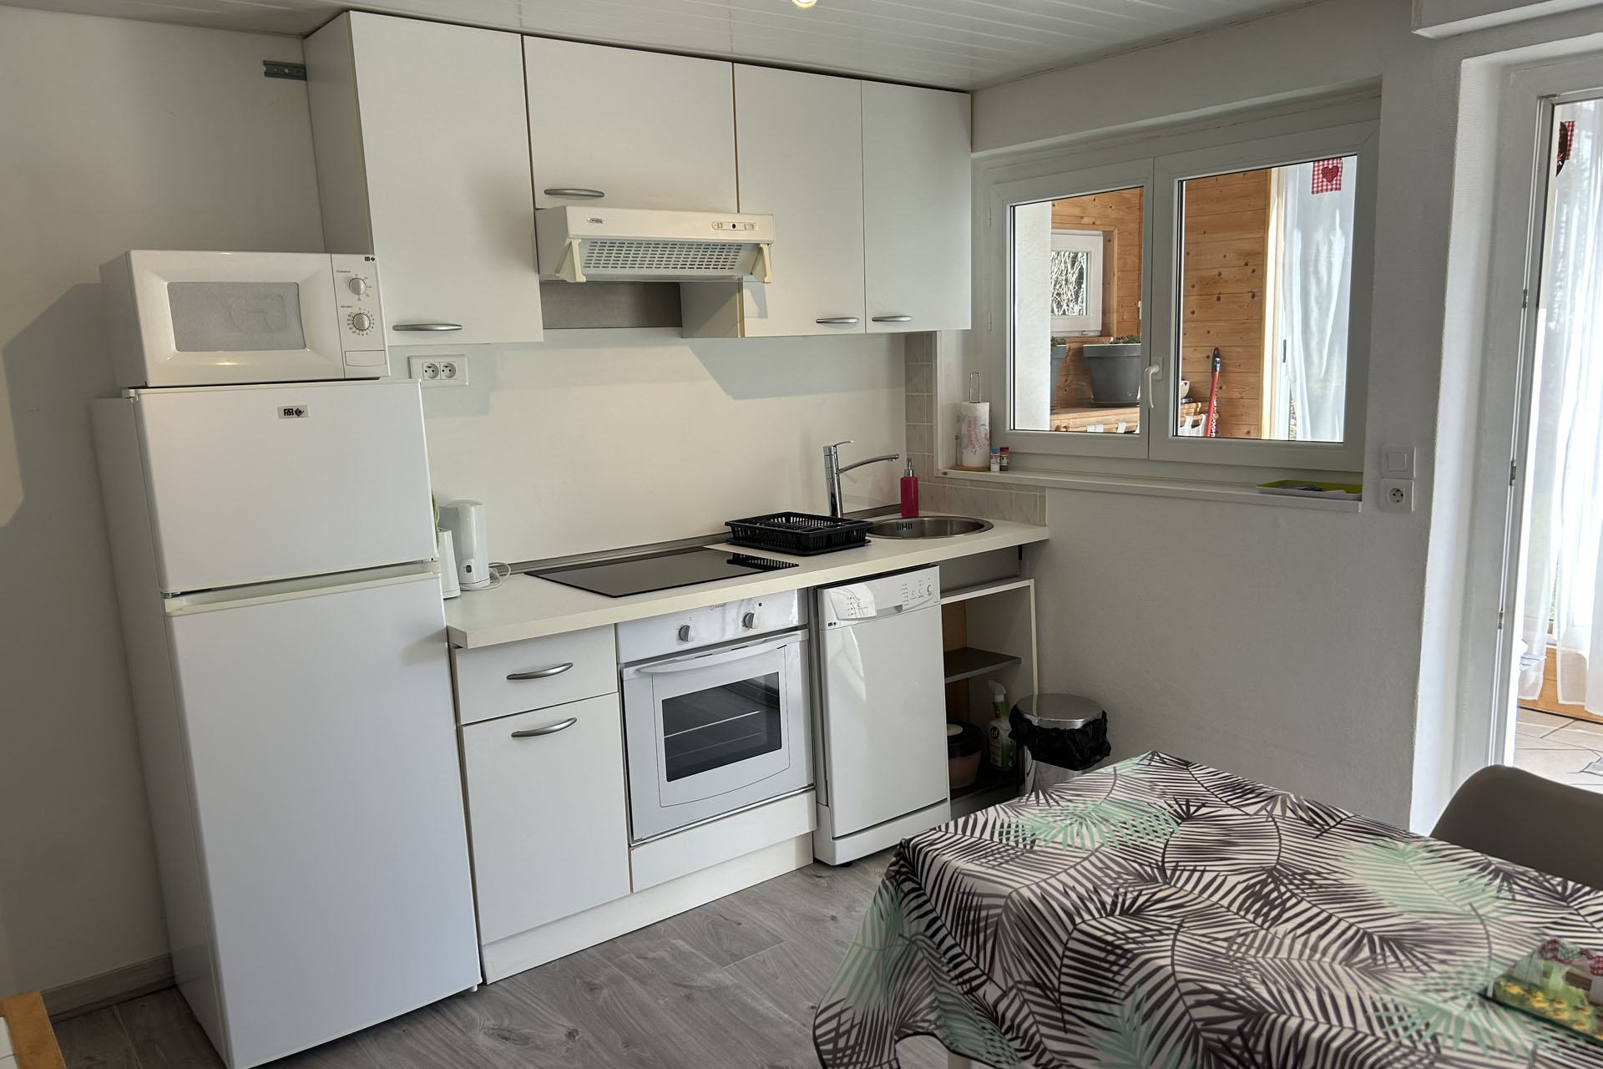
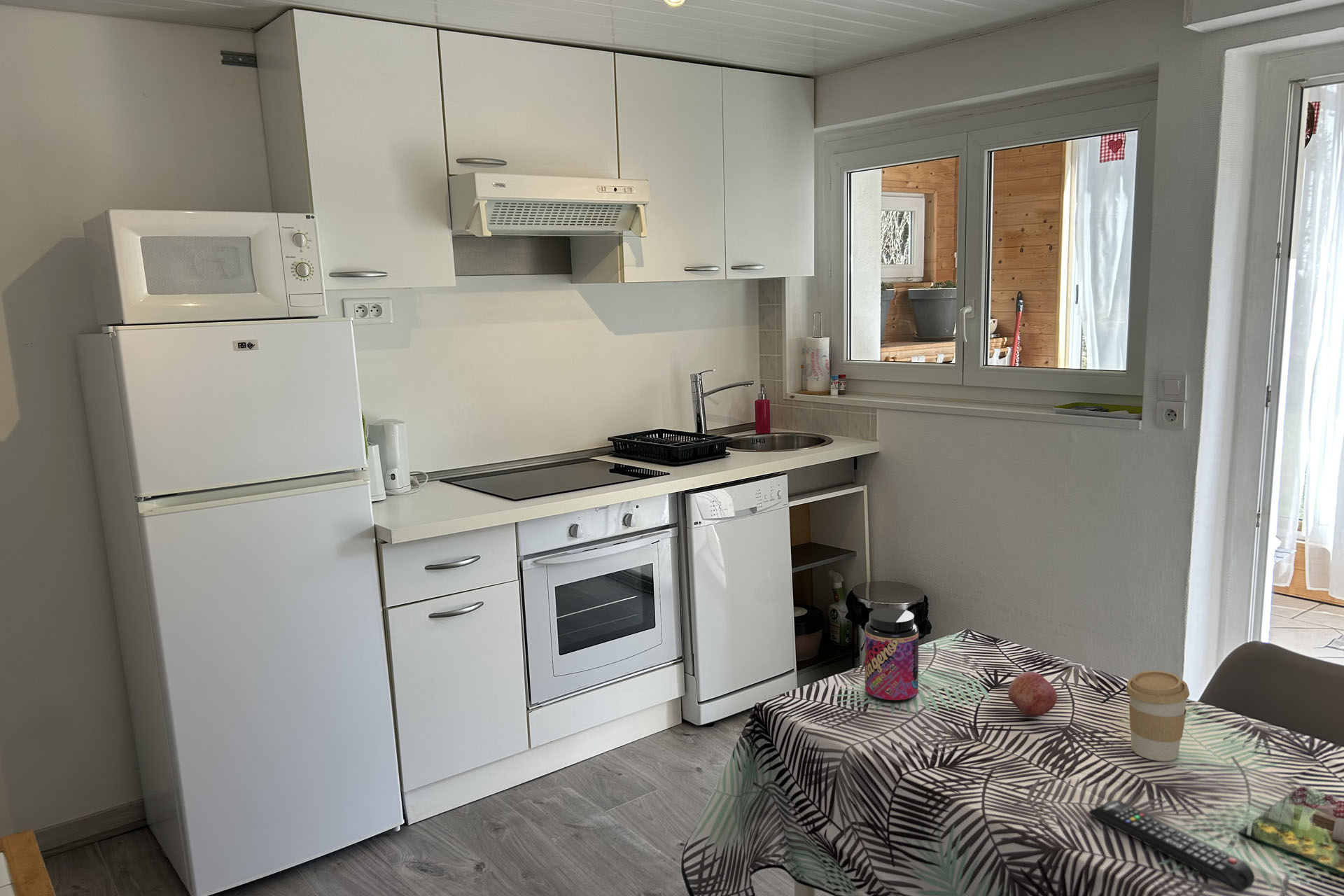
+ coffee cup (1156, 714)
+ fruit (1032, 694)
+ remote control (1166, 841)
+ jar (891, 654)
